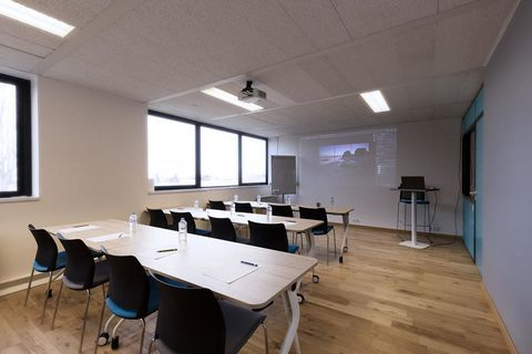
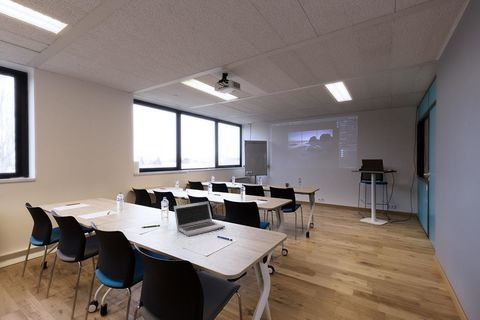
+ laptop (199, 217)
